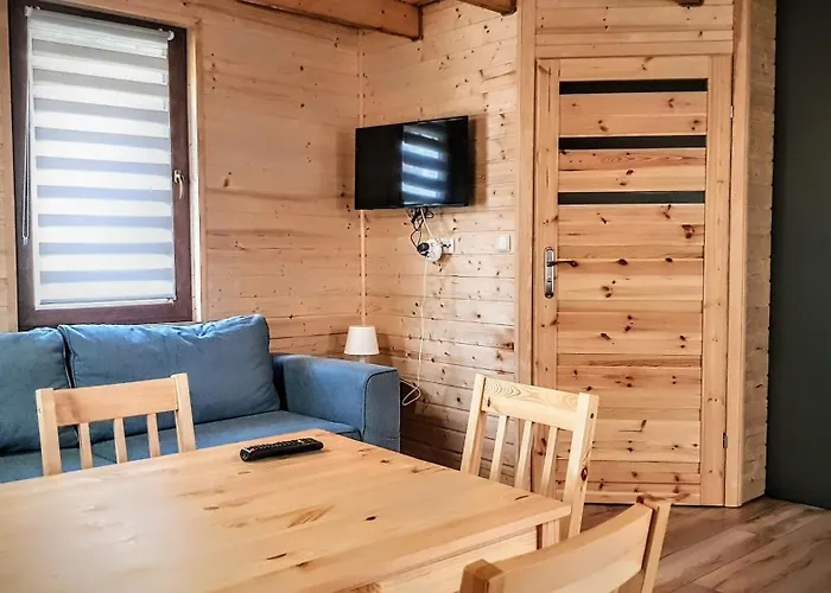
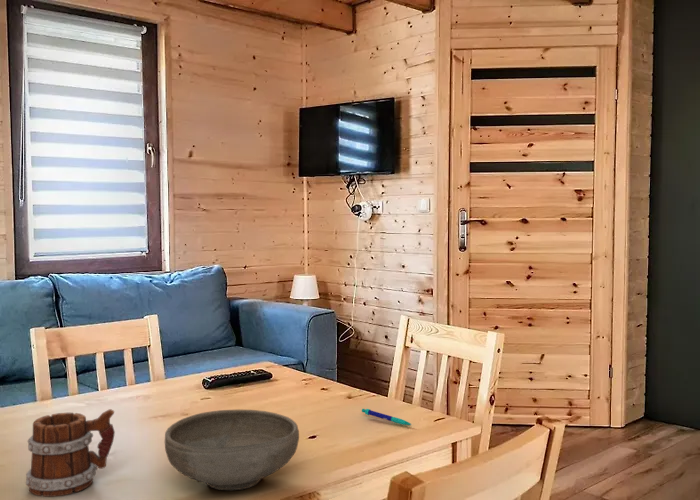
+ pen (386, 417)
+ mug (70, 448)
+ bowl (233, 453)
